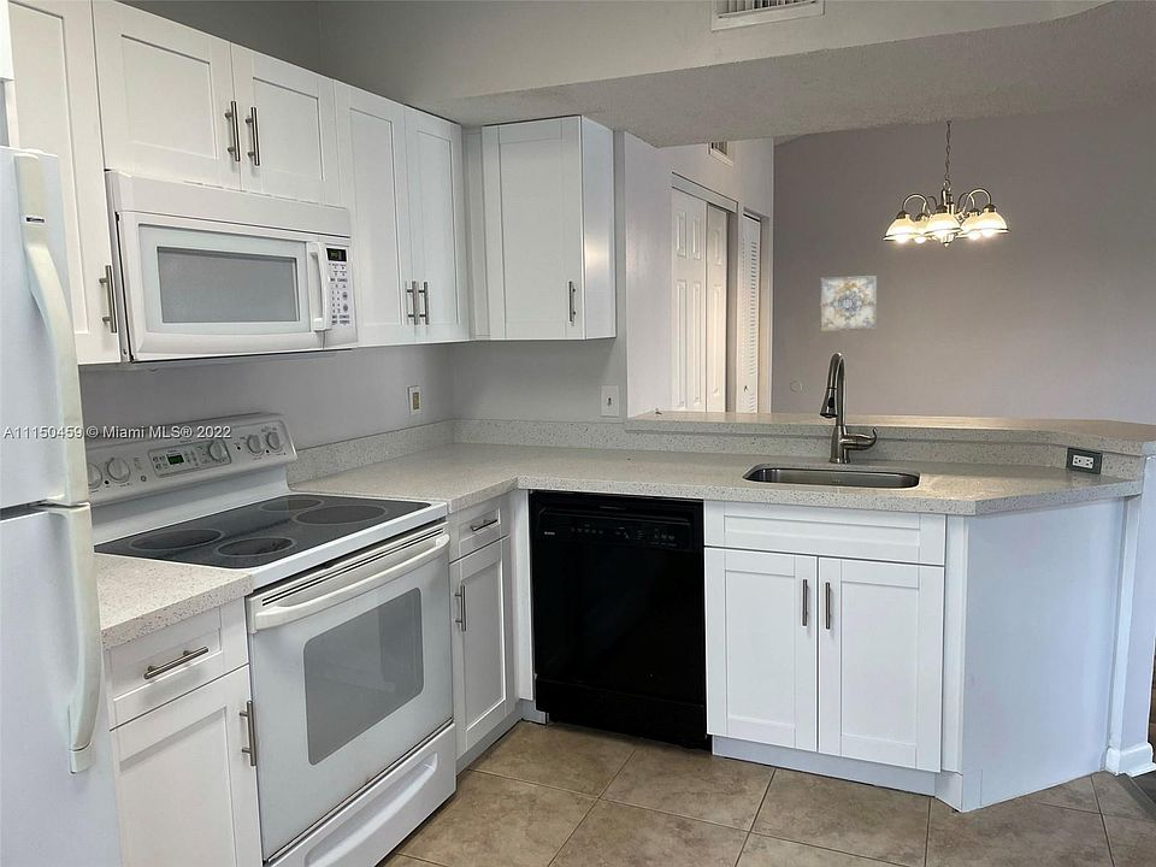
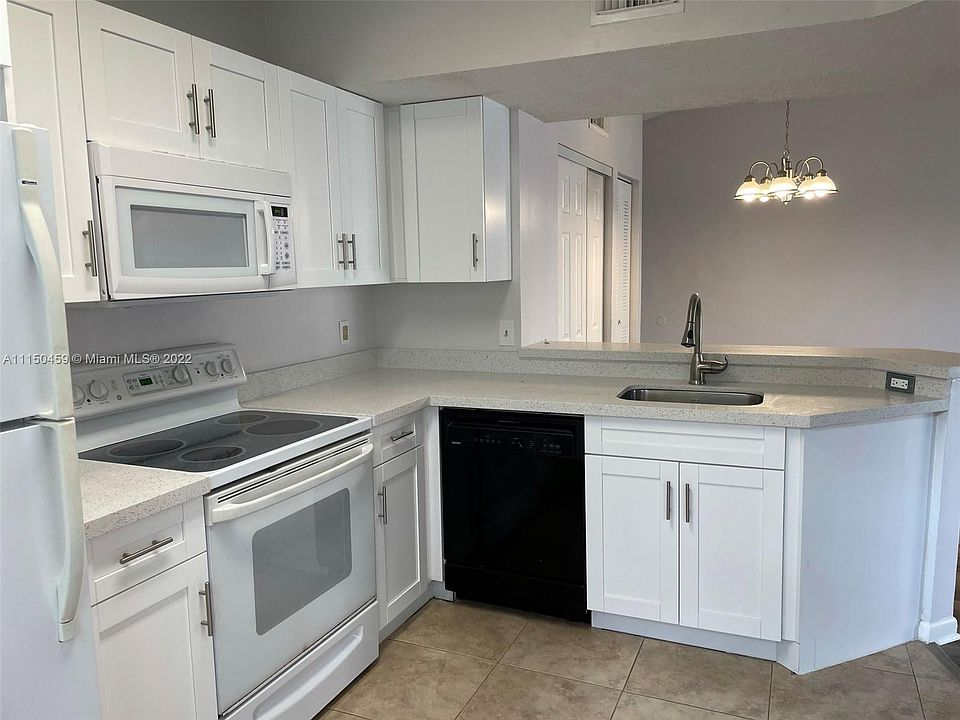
- wall art (848, 303)
